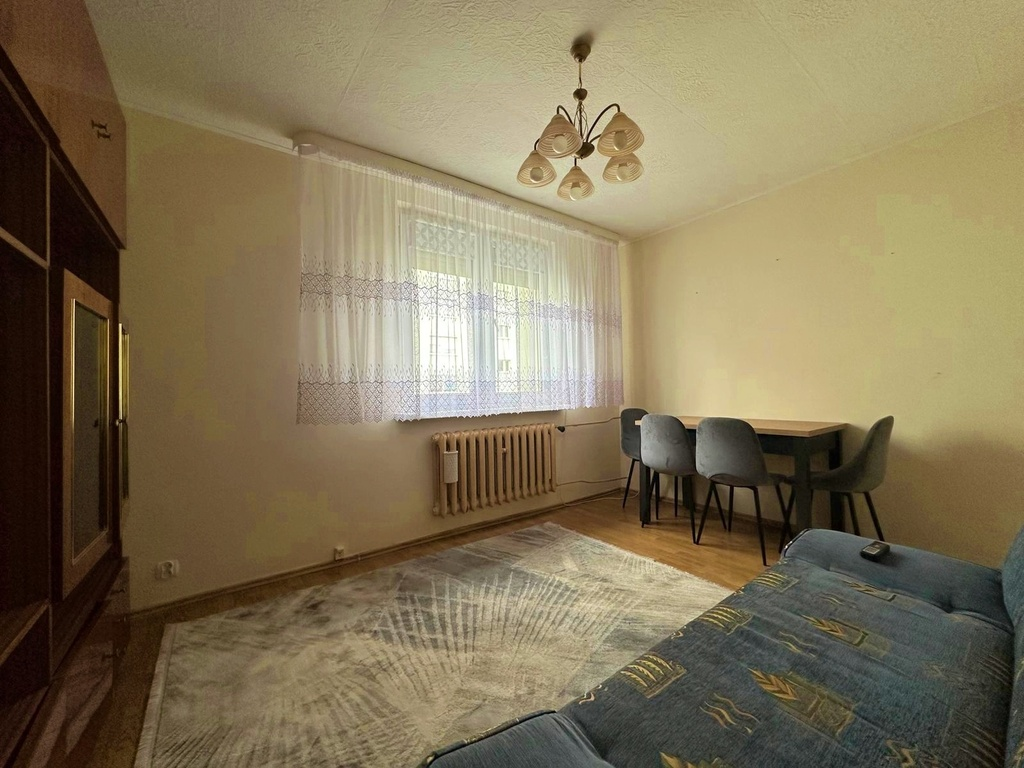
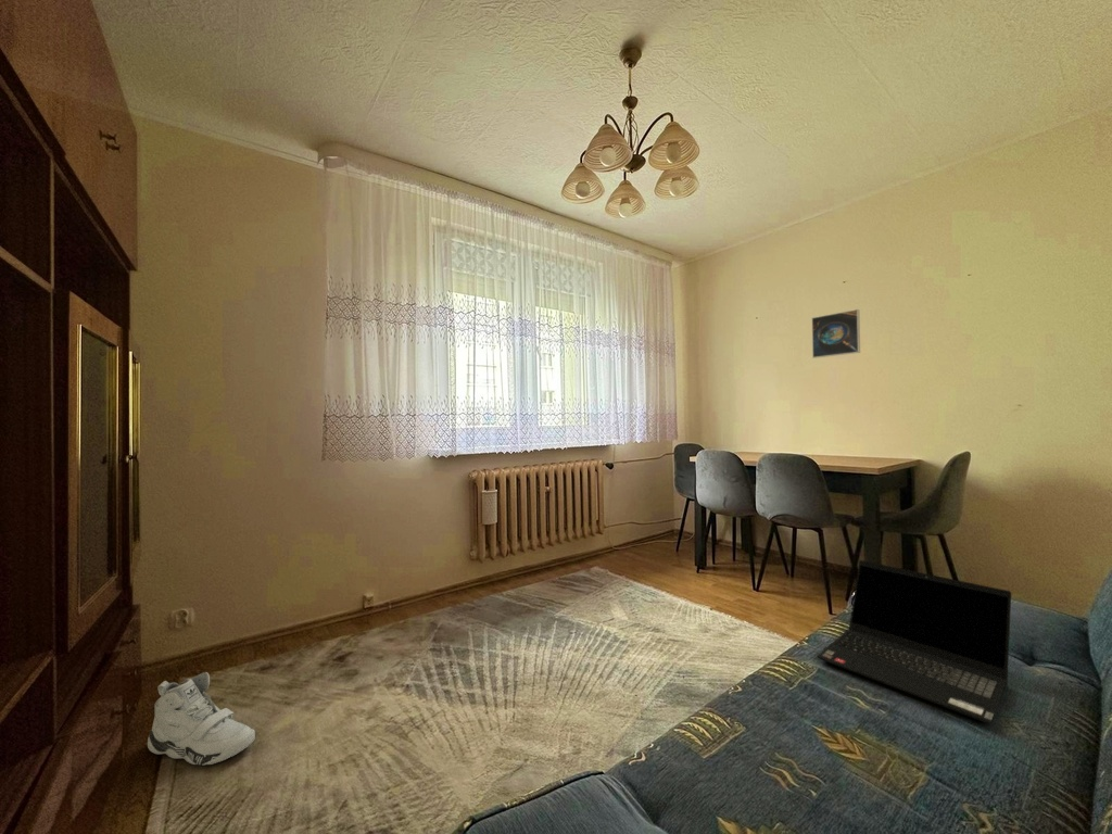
+ sneaker (201, 715)
+ laptop computer (911, 627)
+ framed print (835, 334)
